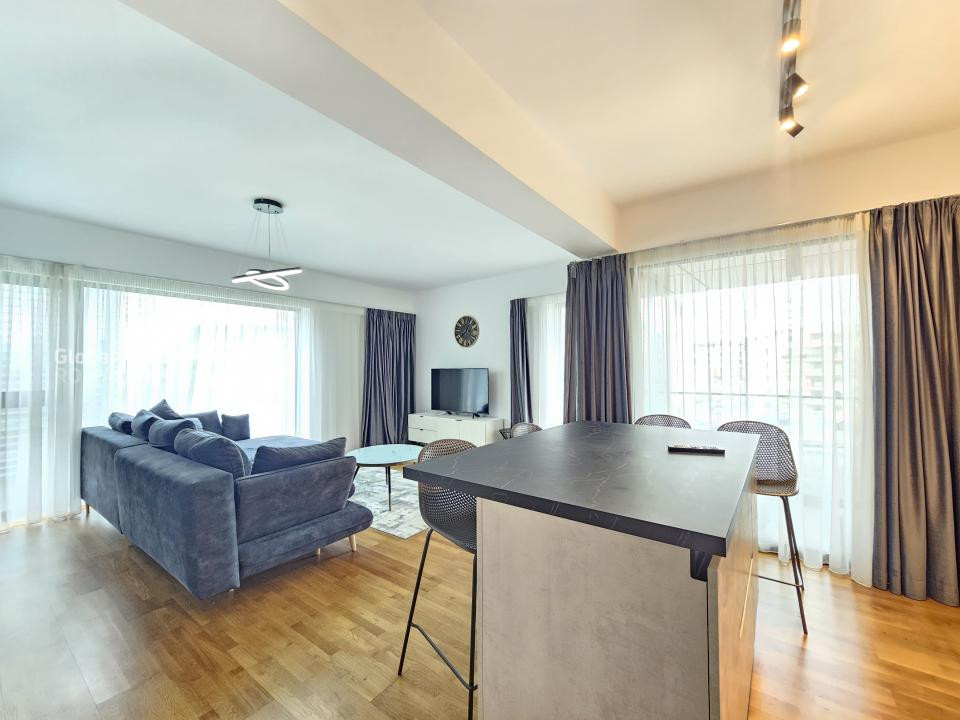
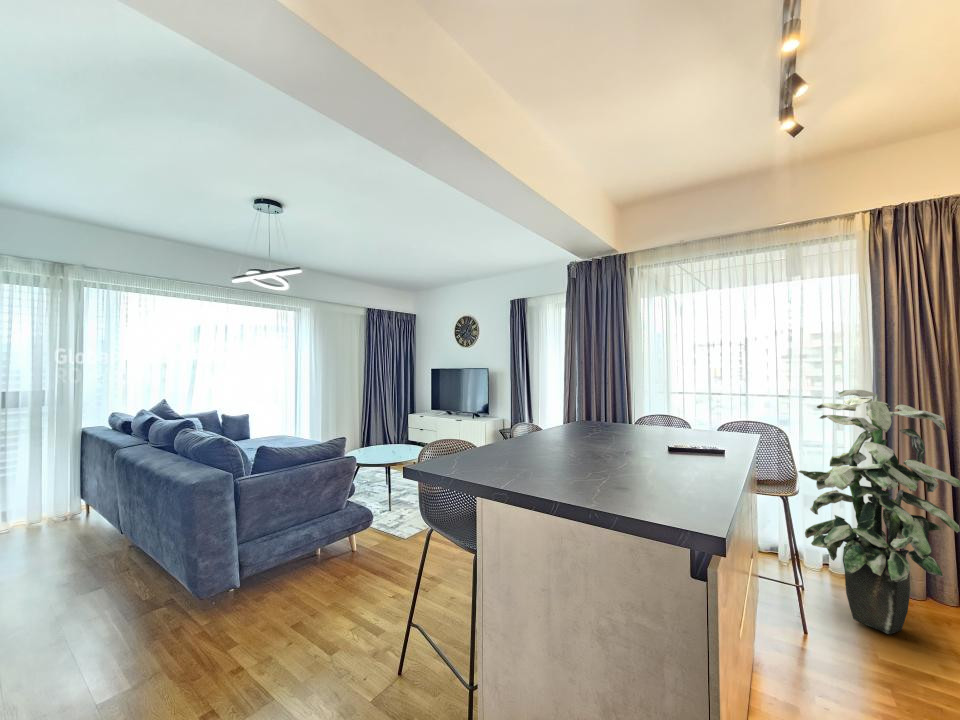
+ indoor plant (868, 503)
